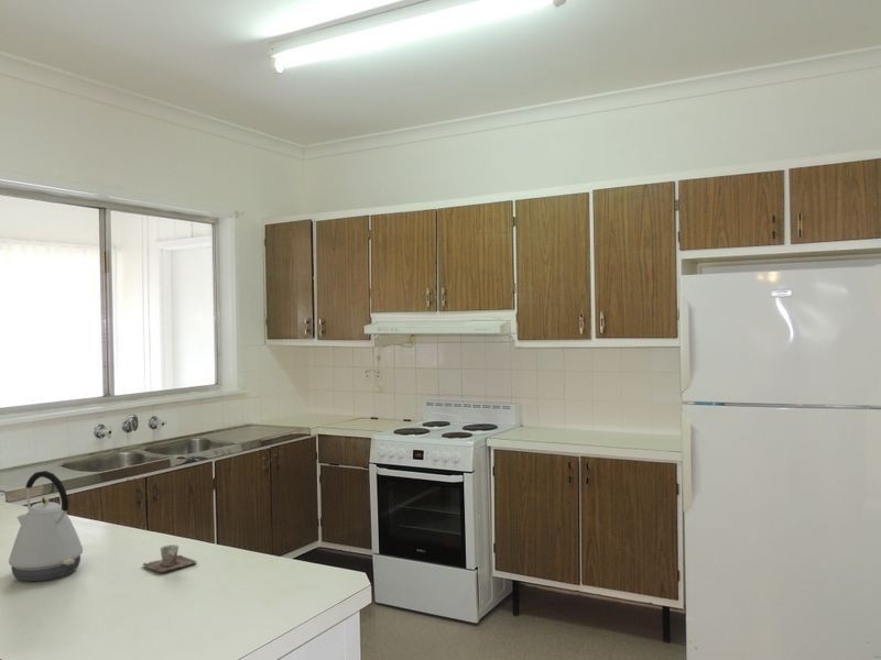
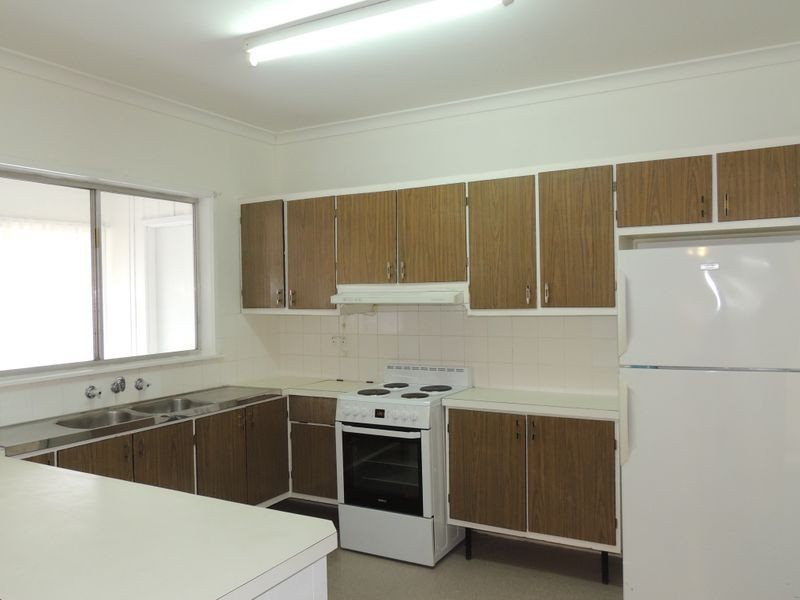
- kettle (44, 521)
- cup (170, 554)
